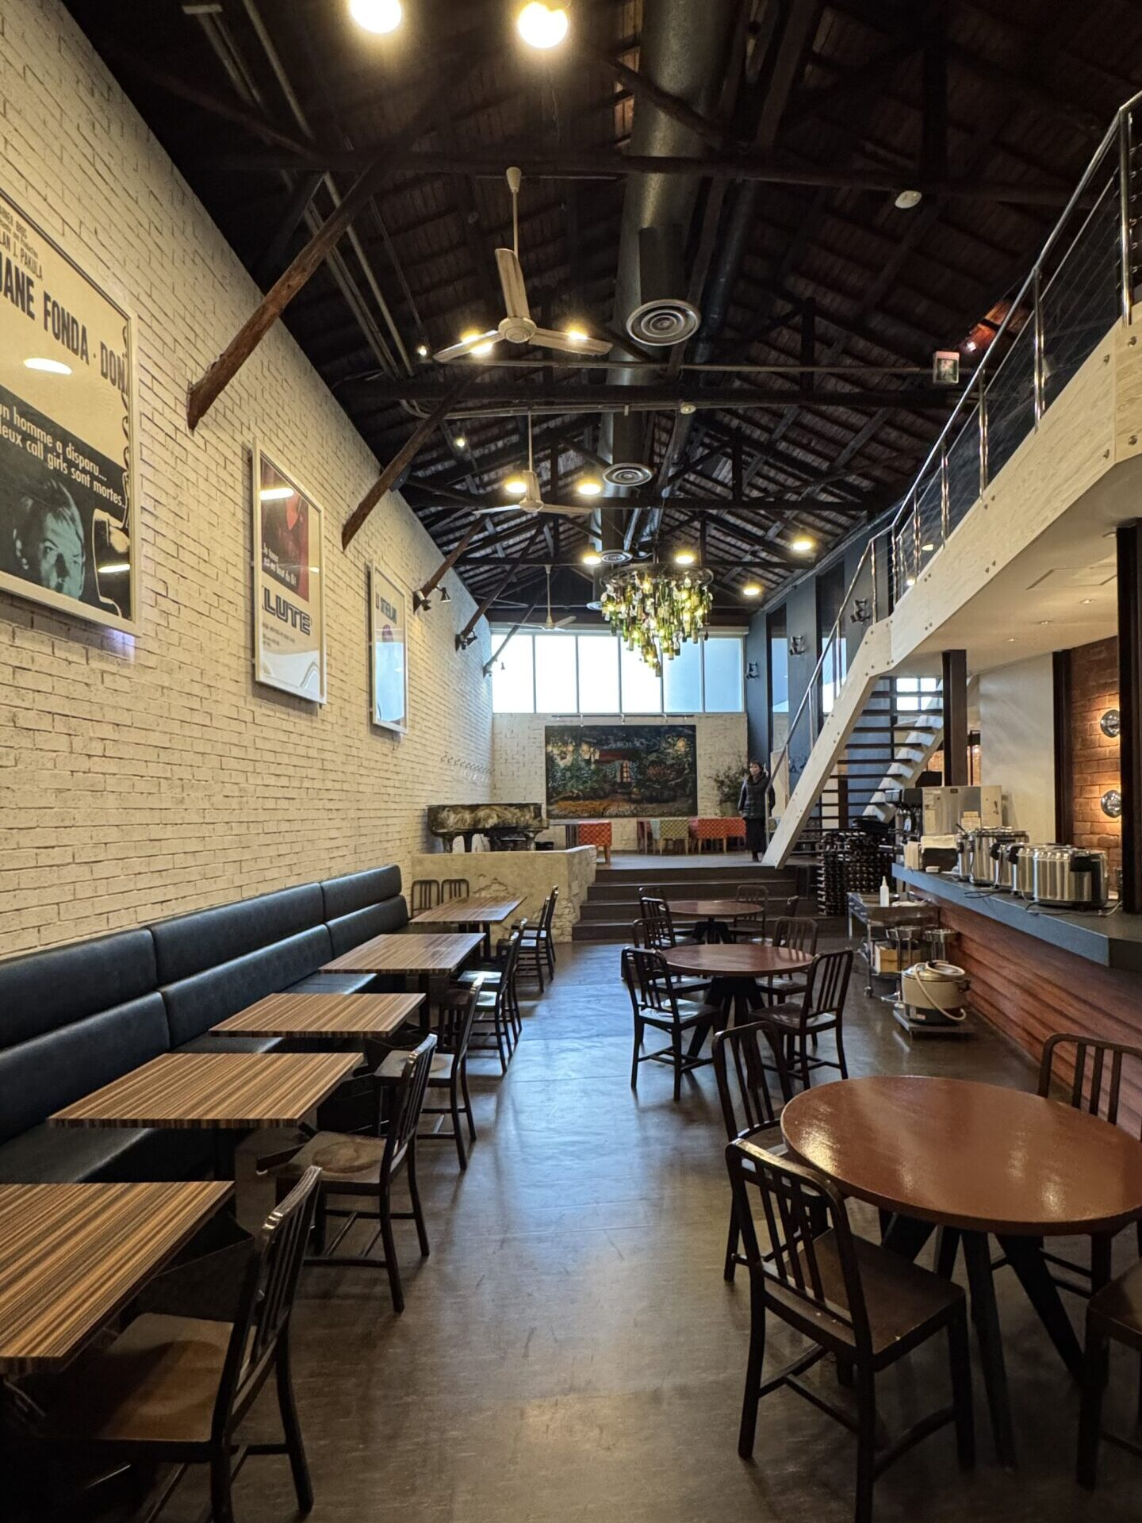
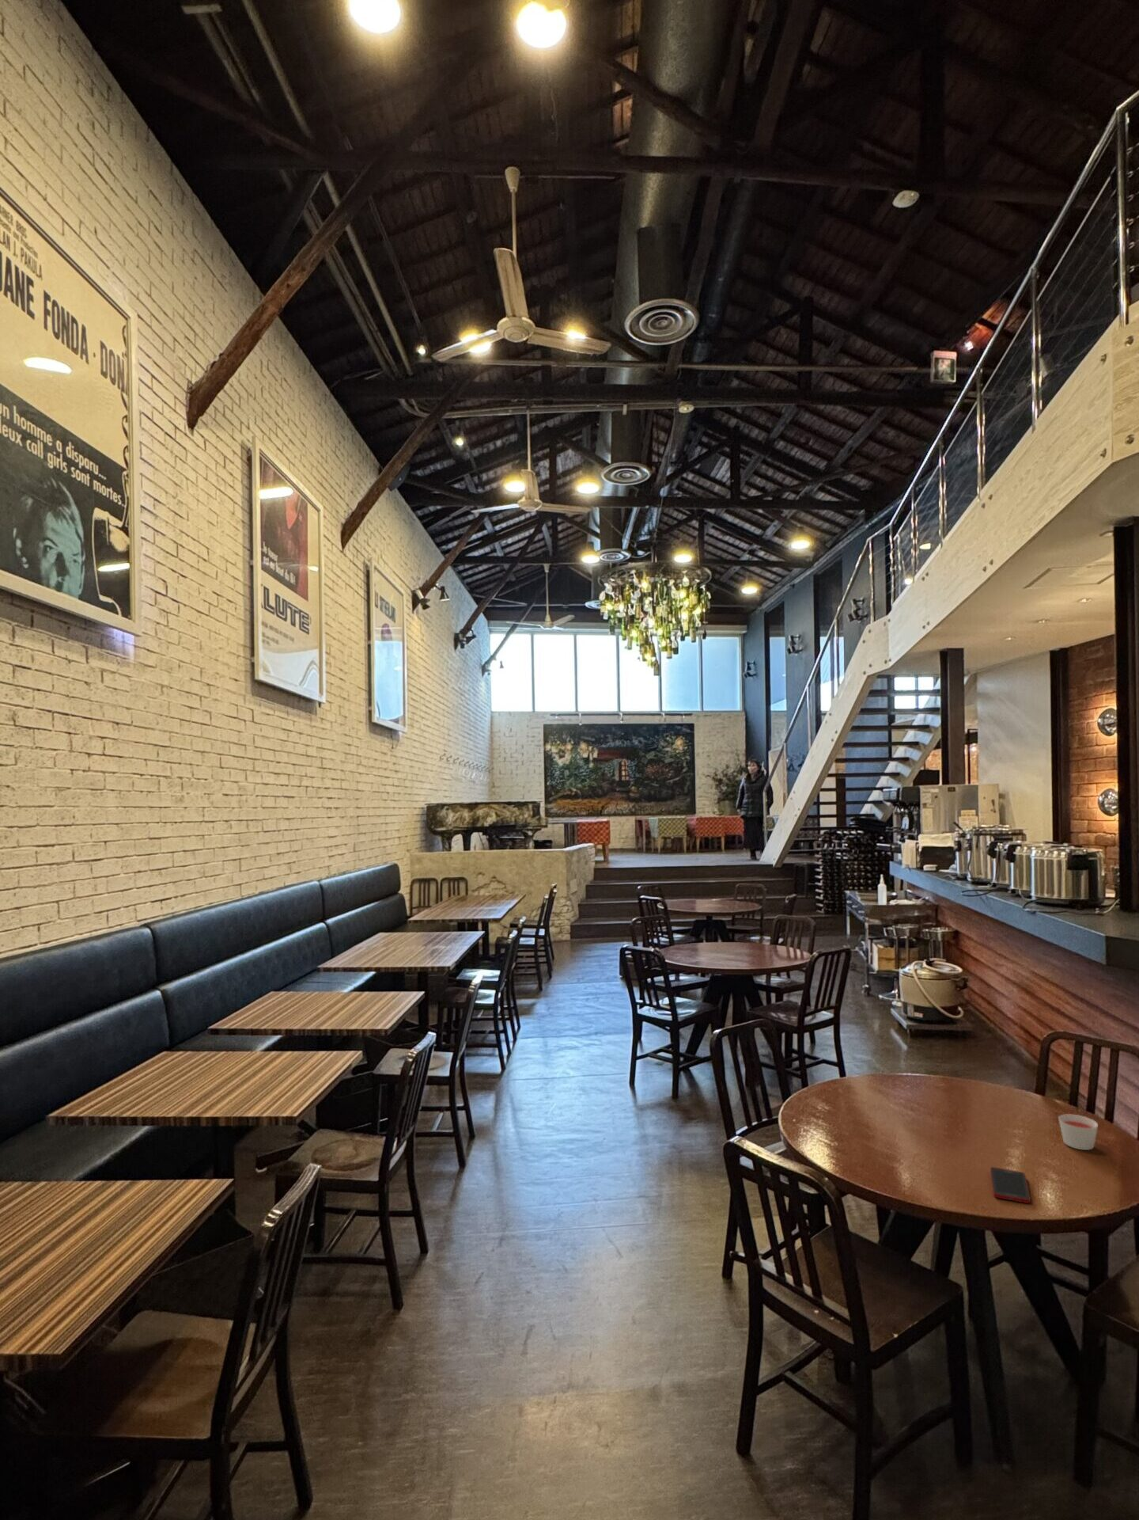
+ candle (1078, 1133)
+ cell phone (1010, 1185)
